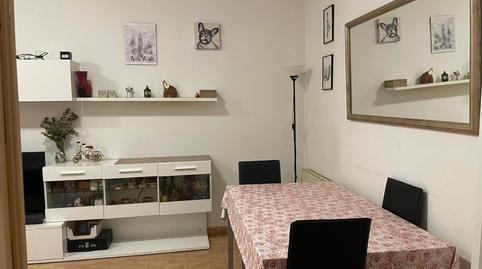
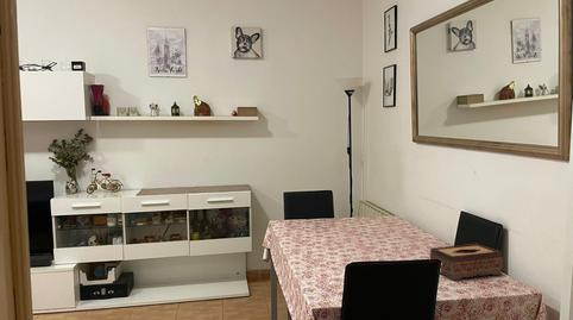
+ tissue box (465, 261)
